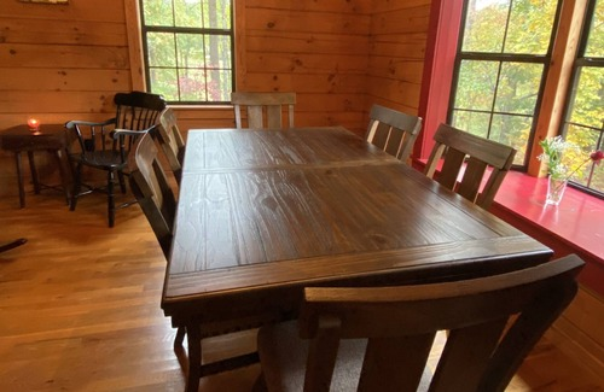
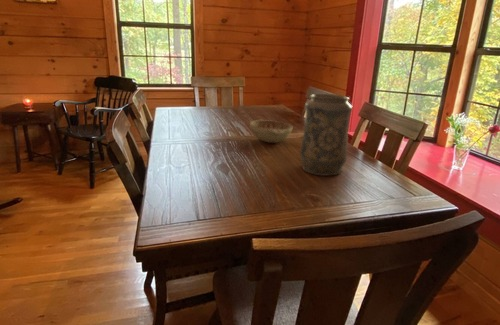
+ decorative vase (325, 133)
+ decorative bowl (270, 132)
